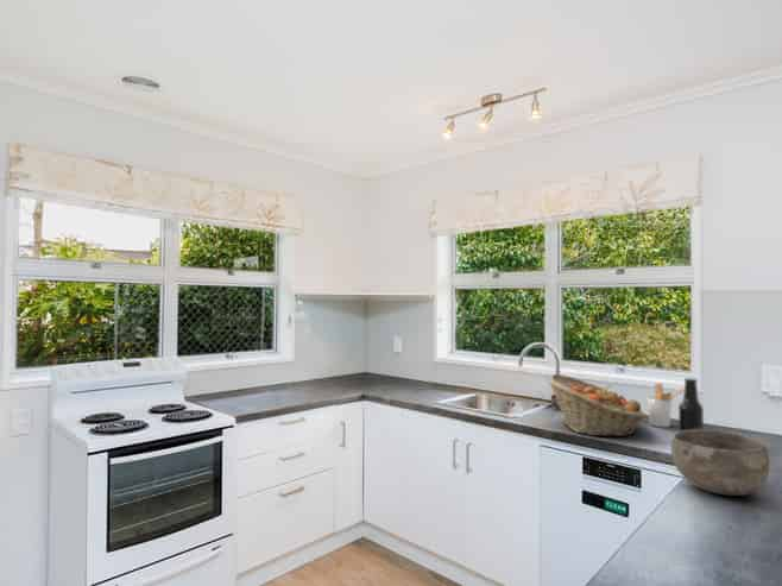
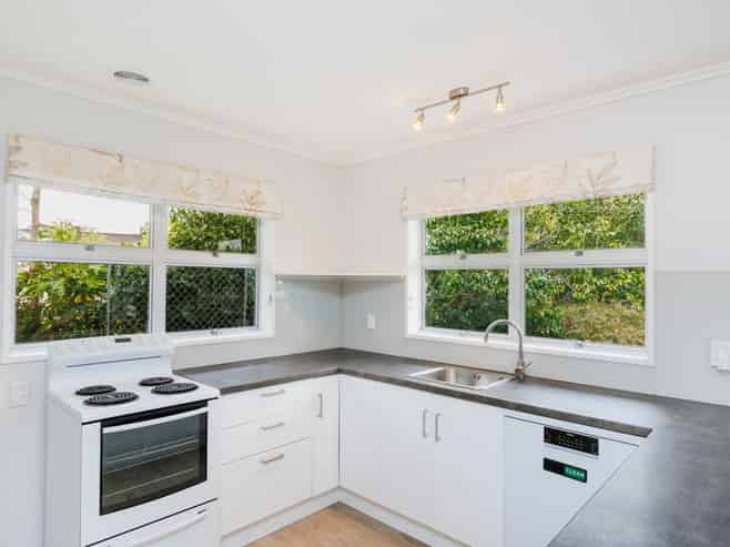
- fruit basket (593, 402)
- bowl (717, 462)
- utensil holder (666, 405)
- beer bottle (690, 411)
